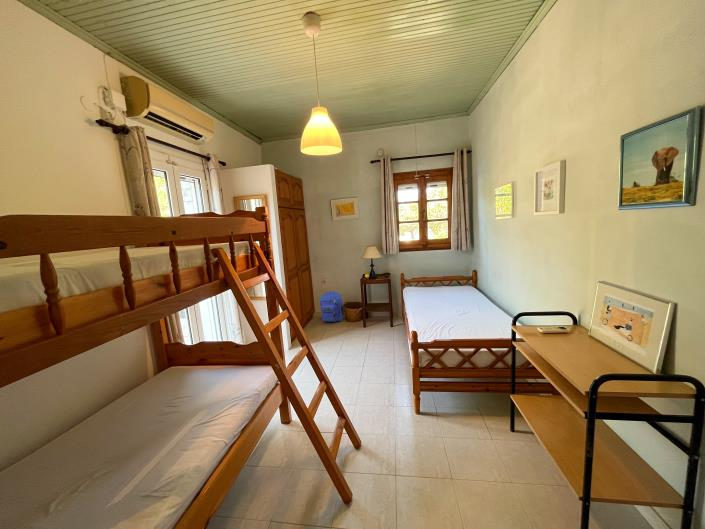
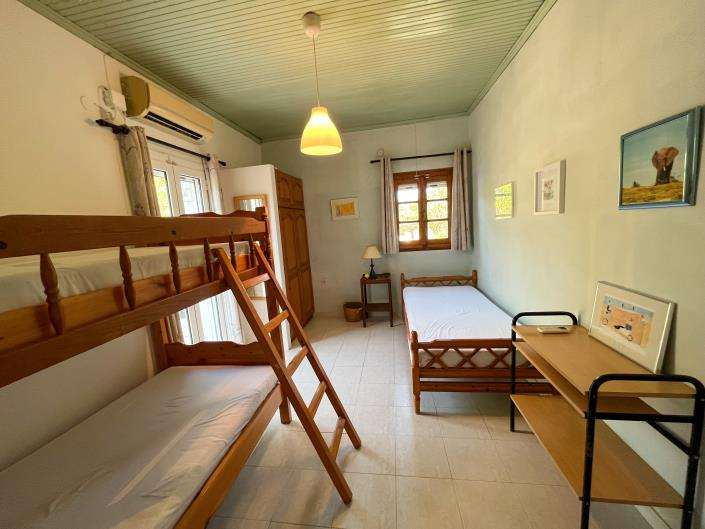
- backpack (331, 306)
